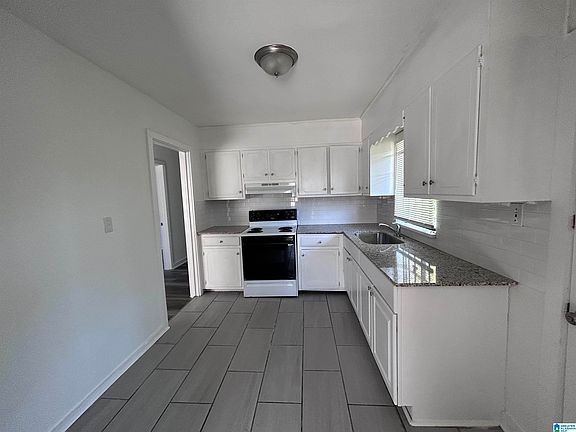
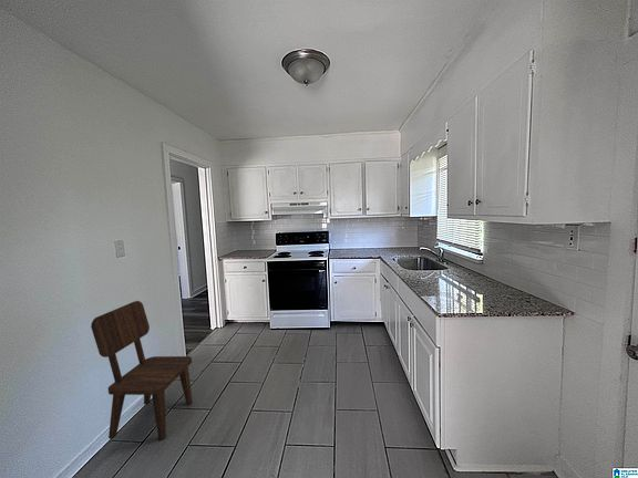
+ dining chair (150, 364)
